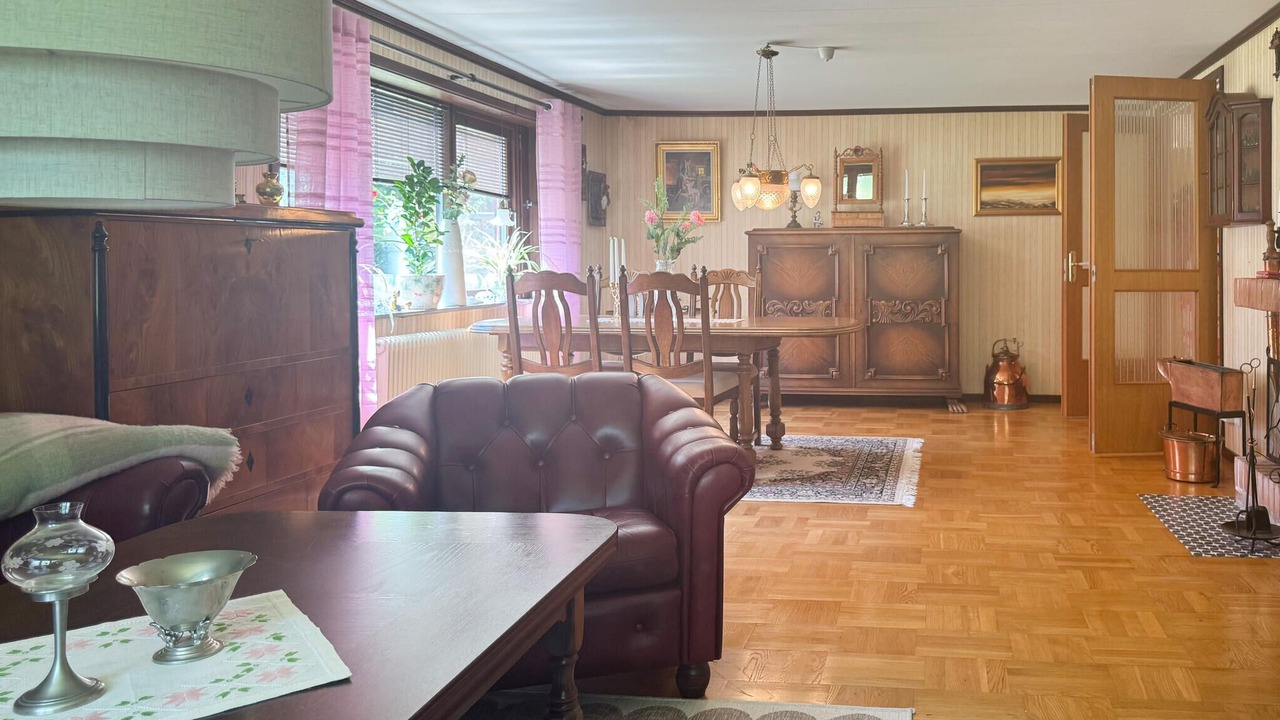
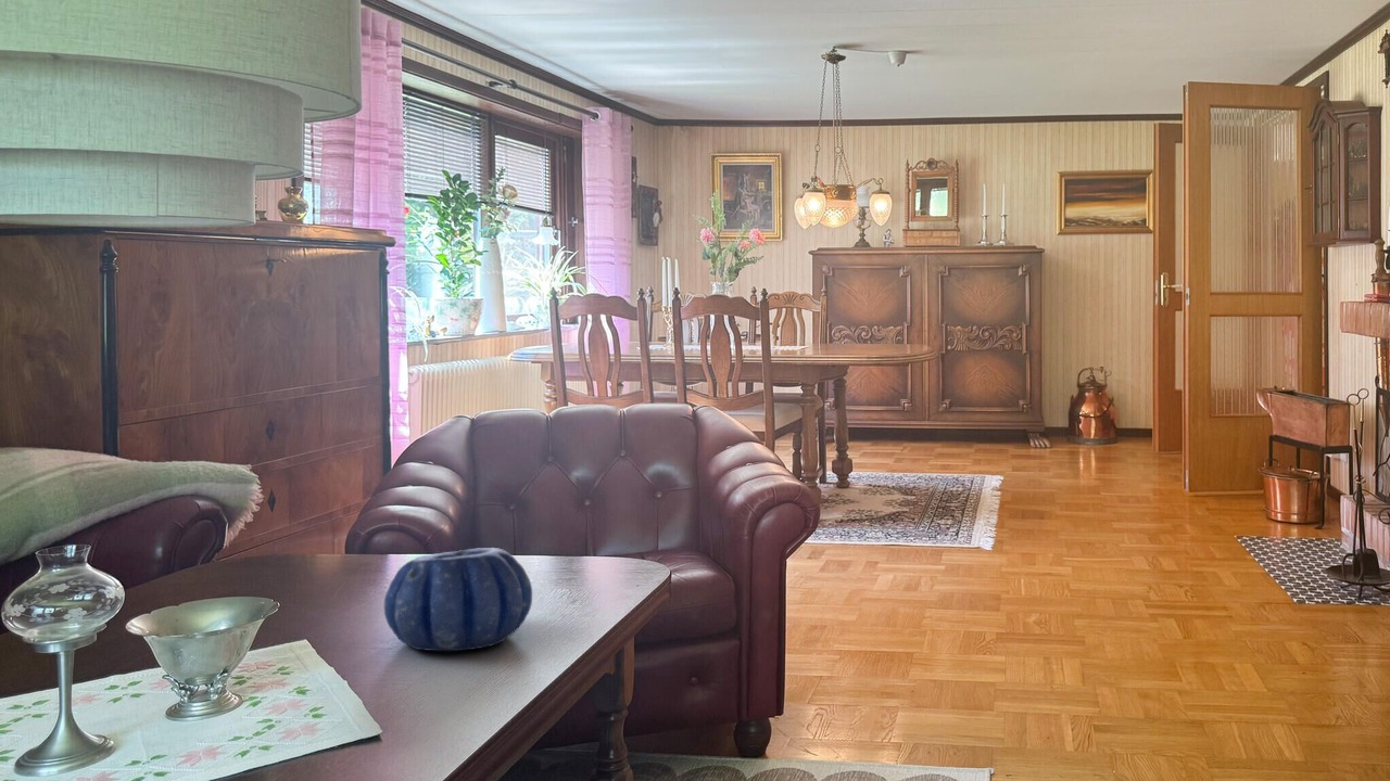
+ decorative bowl (458, 596)
